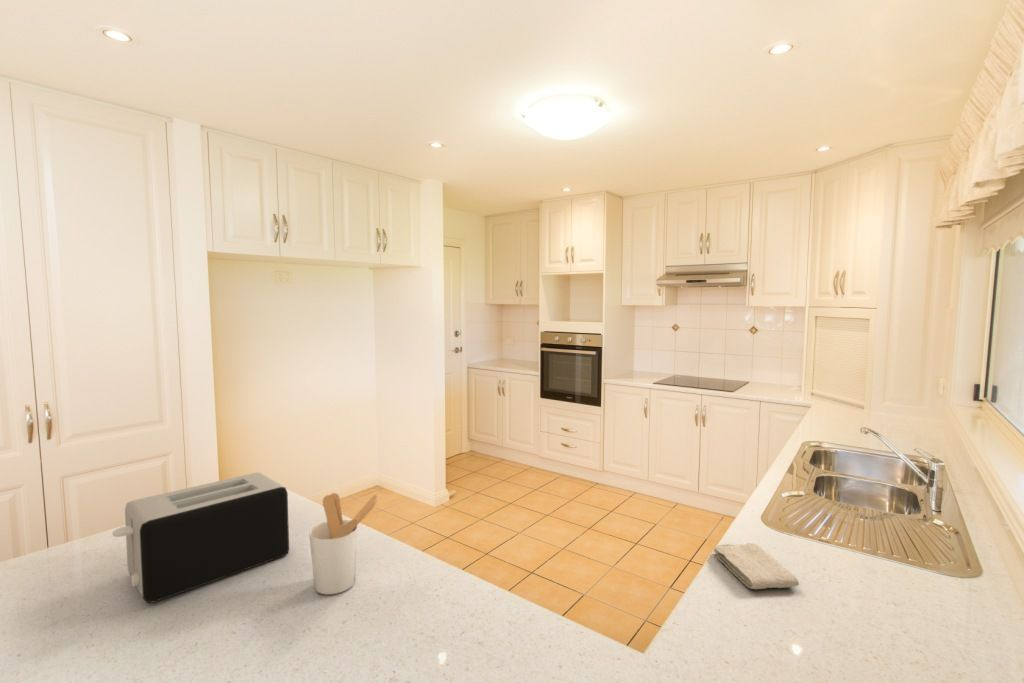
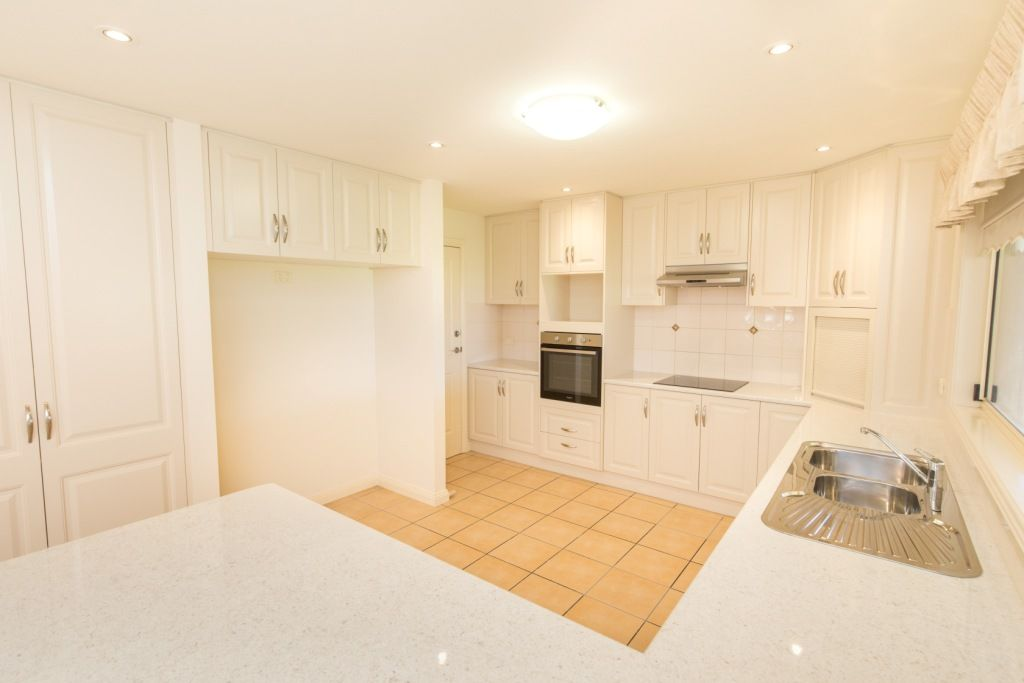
- utensil holder (346, 540)
- toaster (211, 529)
- washcloth (752, 563)
